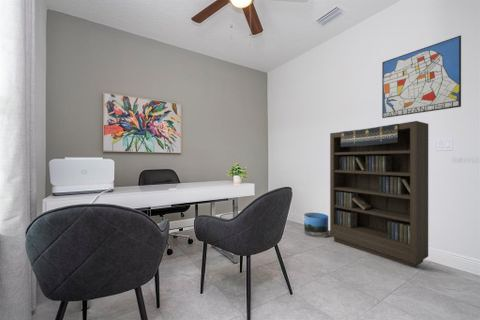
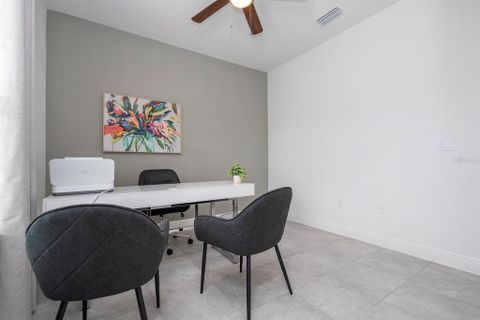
- wall art (416, 81)
- trash can (316, 223)
- bookcase (373, 189)
